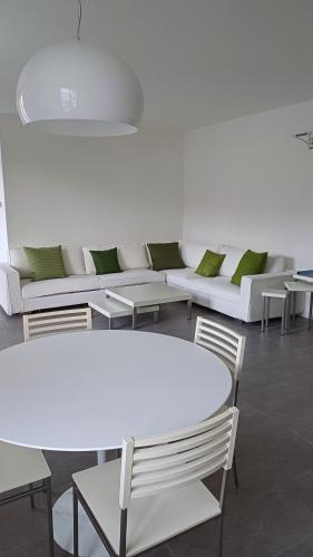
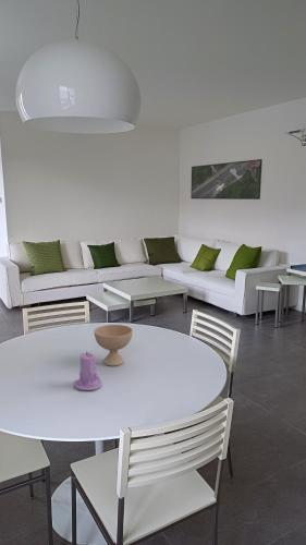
+ candle (87, 366)
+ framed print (222, 181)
+ bowl (113, 346)
